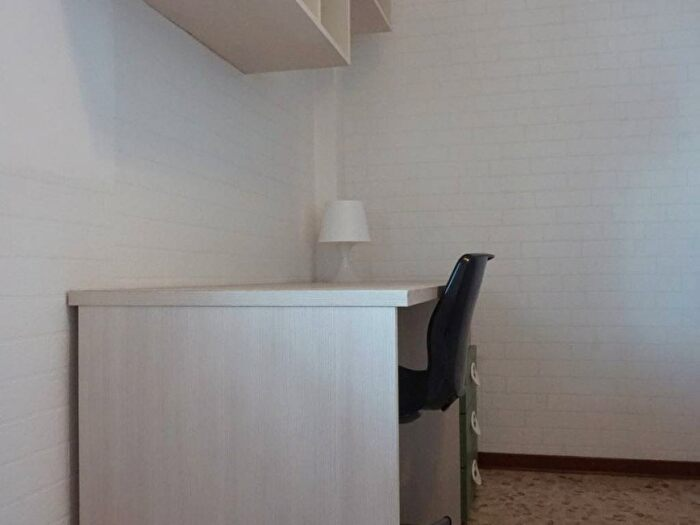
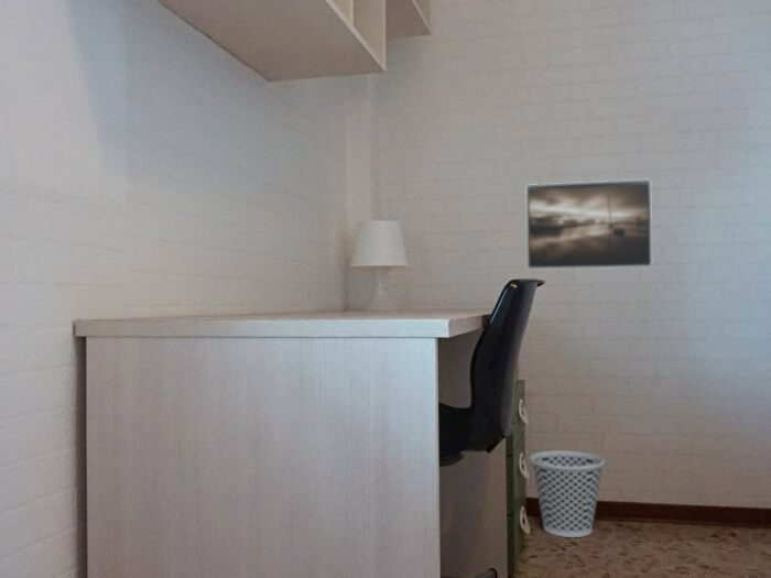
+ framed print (587, 225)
+ wastebasket (567, 493)
